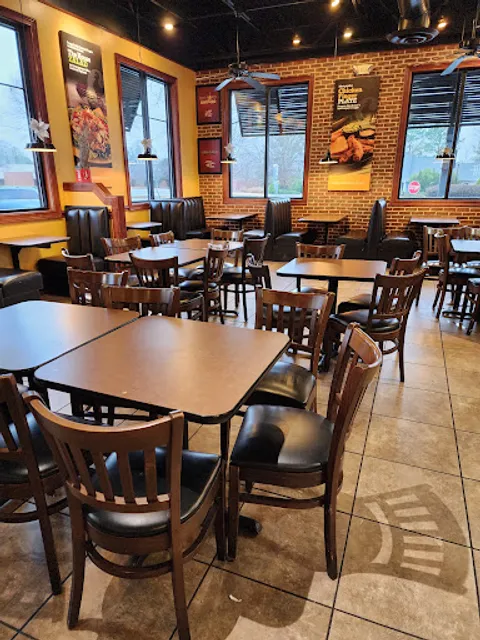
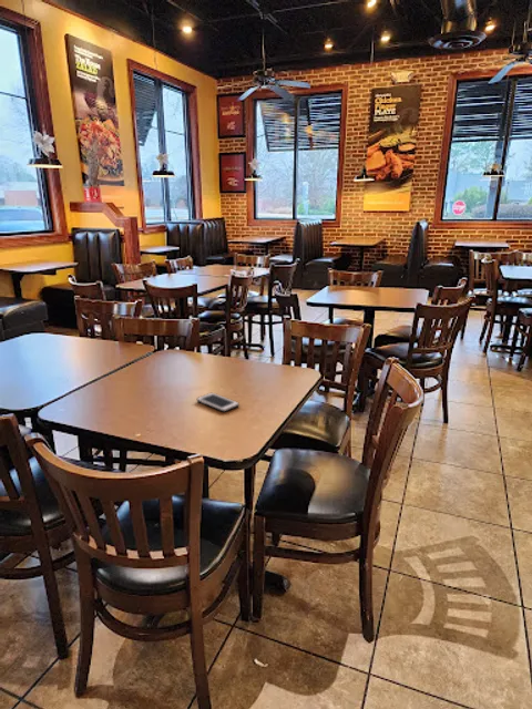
+ cell phone (217, 401)
